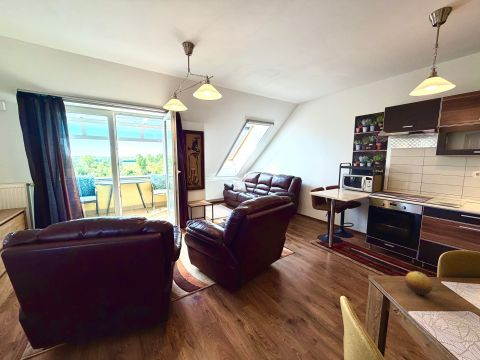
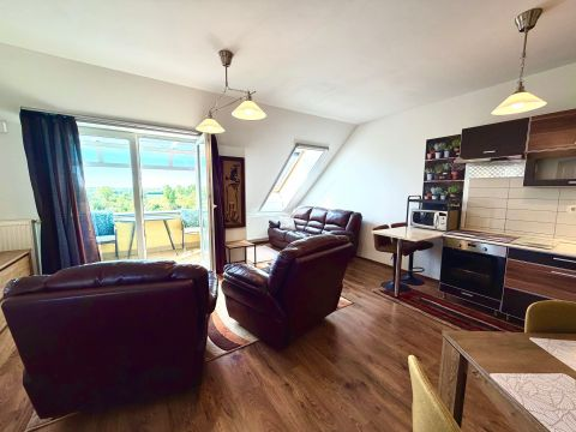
- fruit (418, 282)
